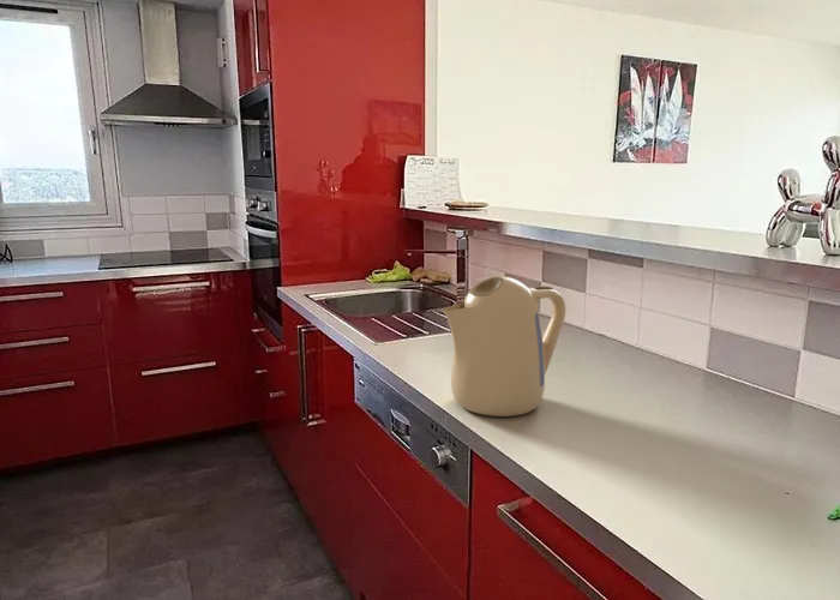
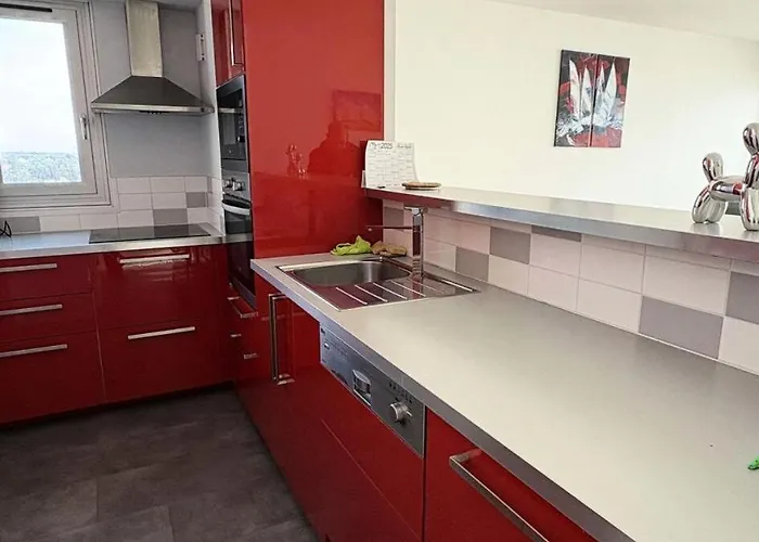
- kettle (504, 340)
